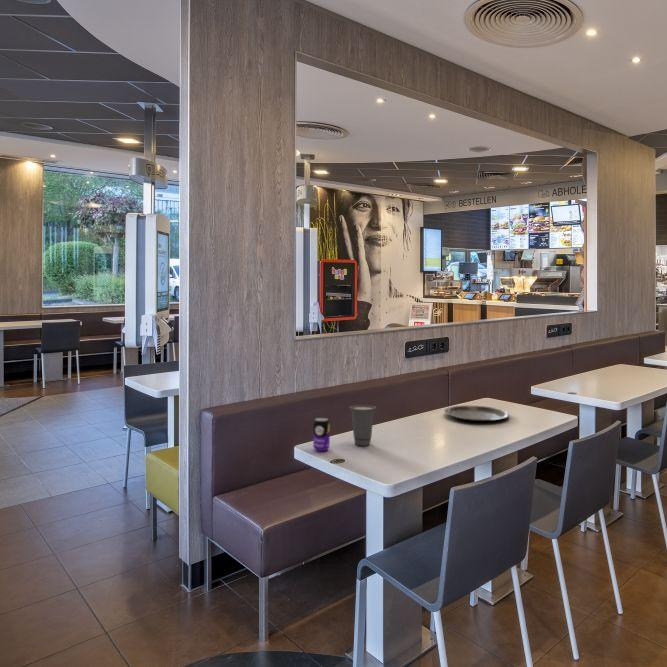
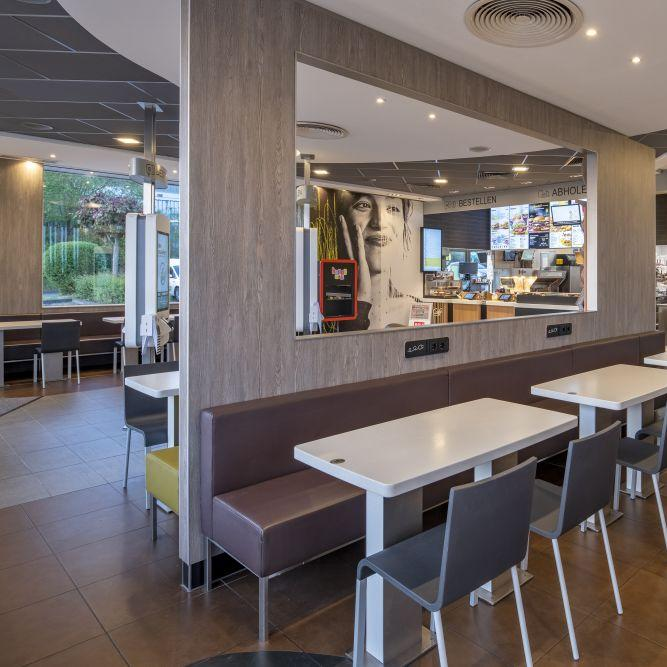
- cup (362, 425)
- soda can (321, 434)
- plate (476, 413)
